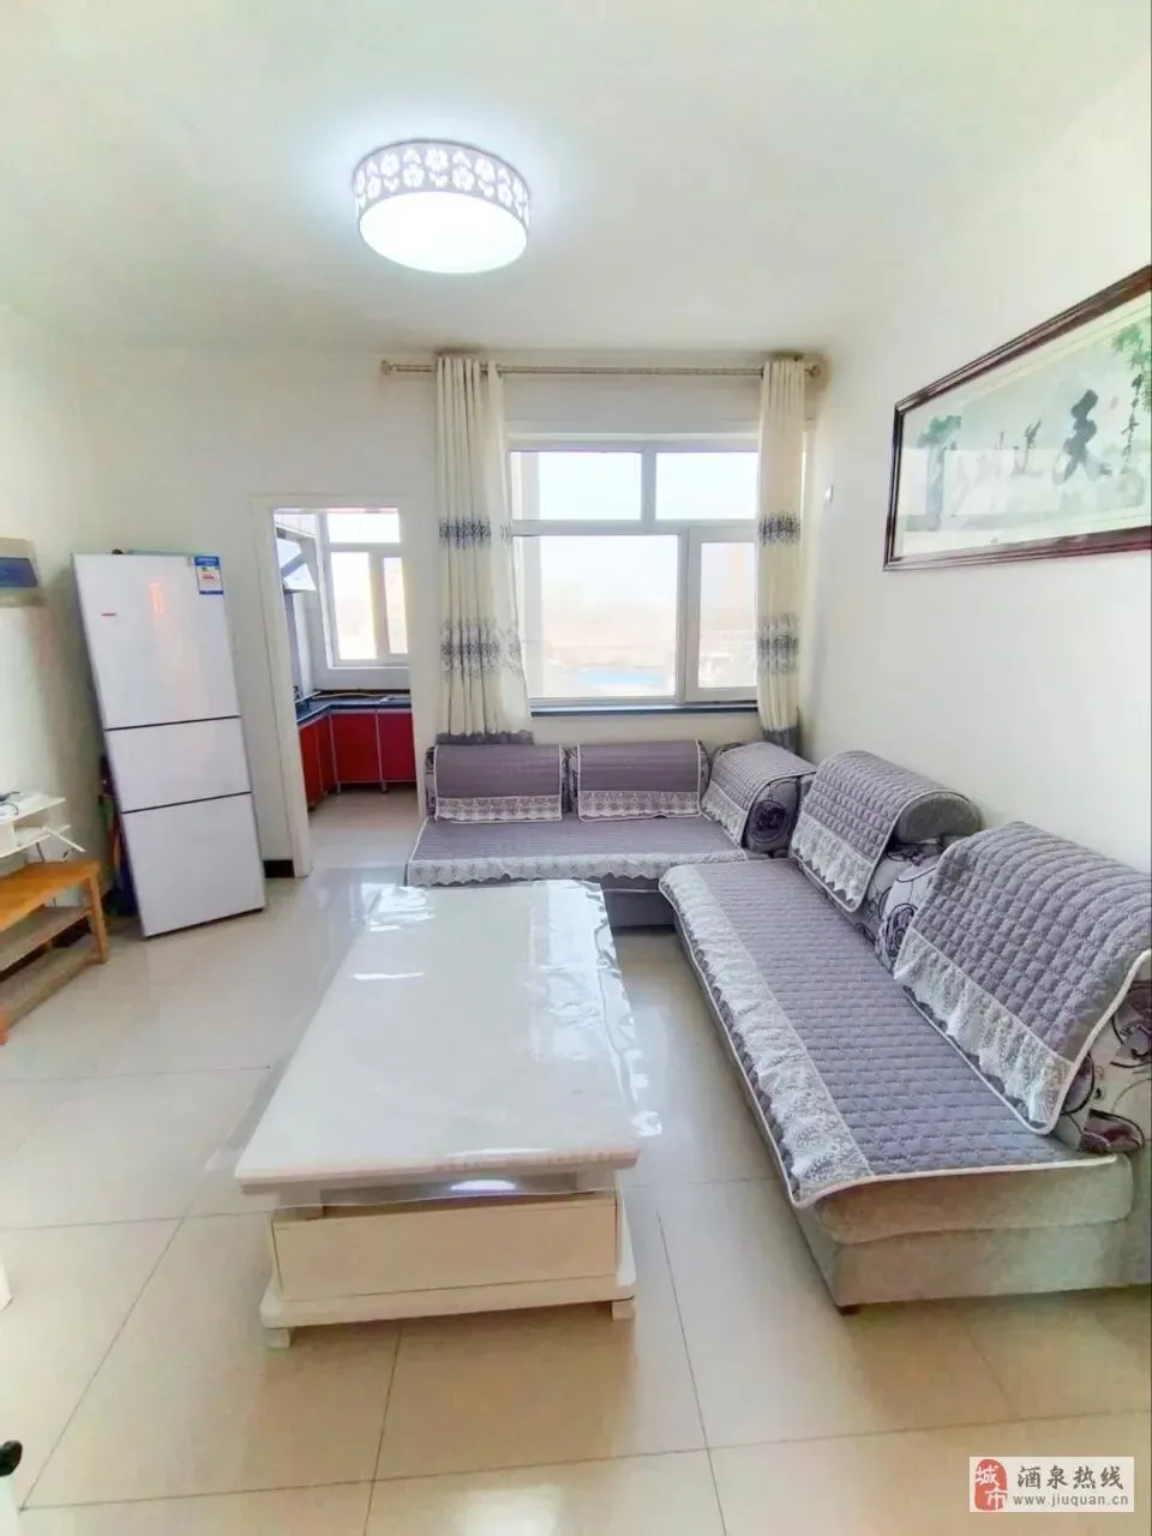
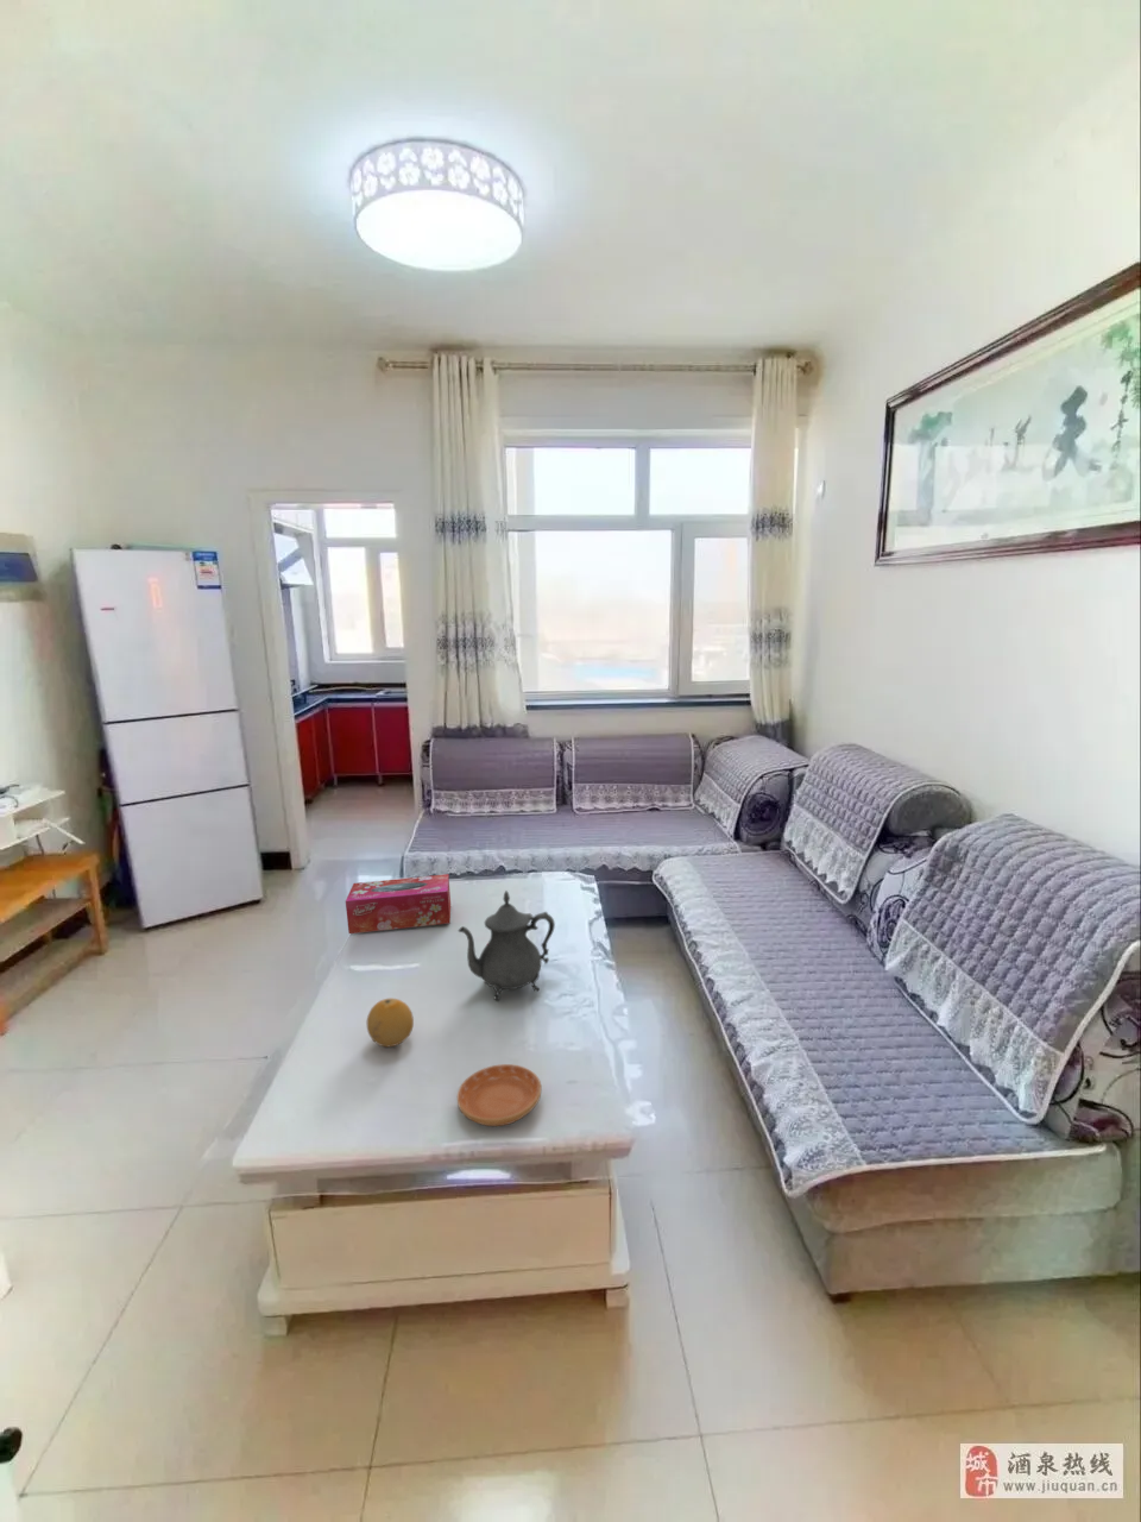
+ tissue box (400, 902)
+ saucer (499, 1097)
+ teapot (507, 938)
+ fruit (390, 1021)
